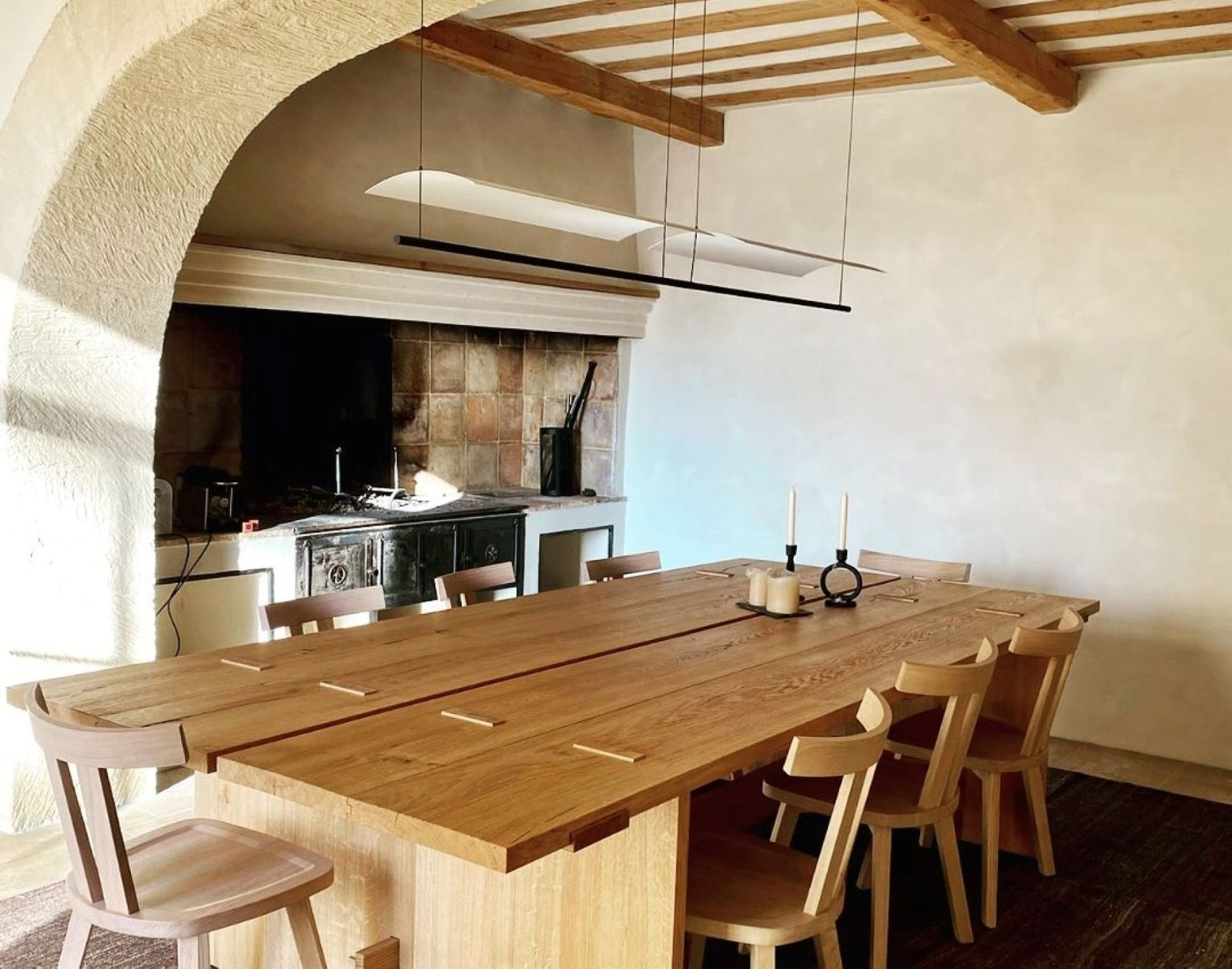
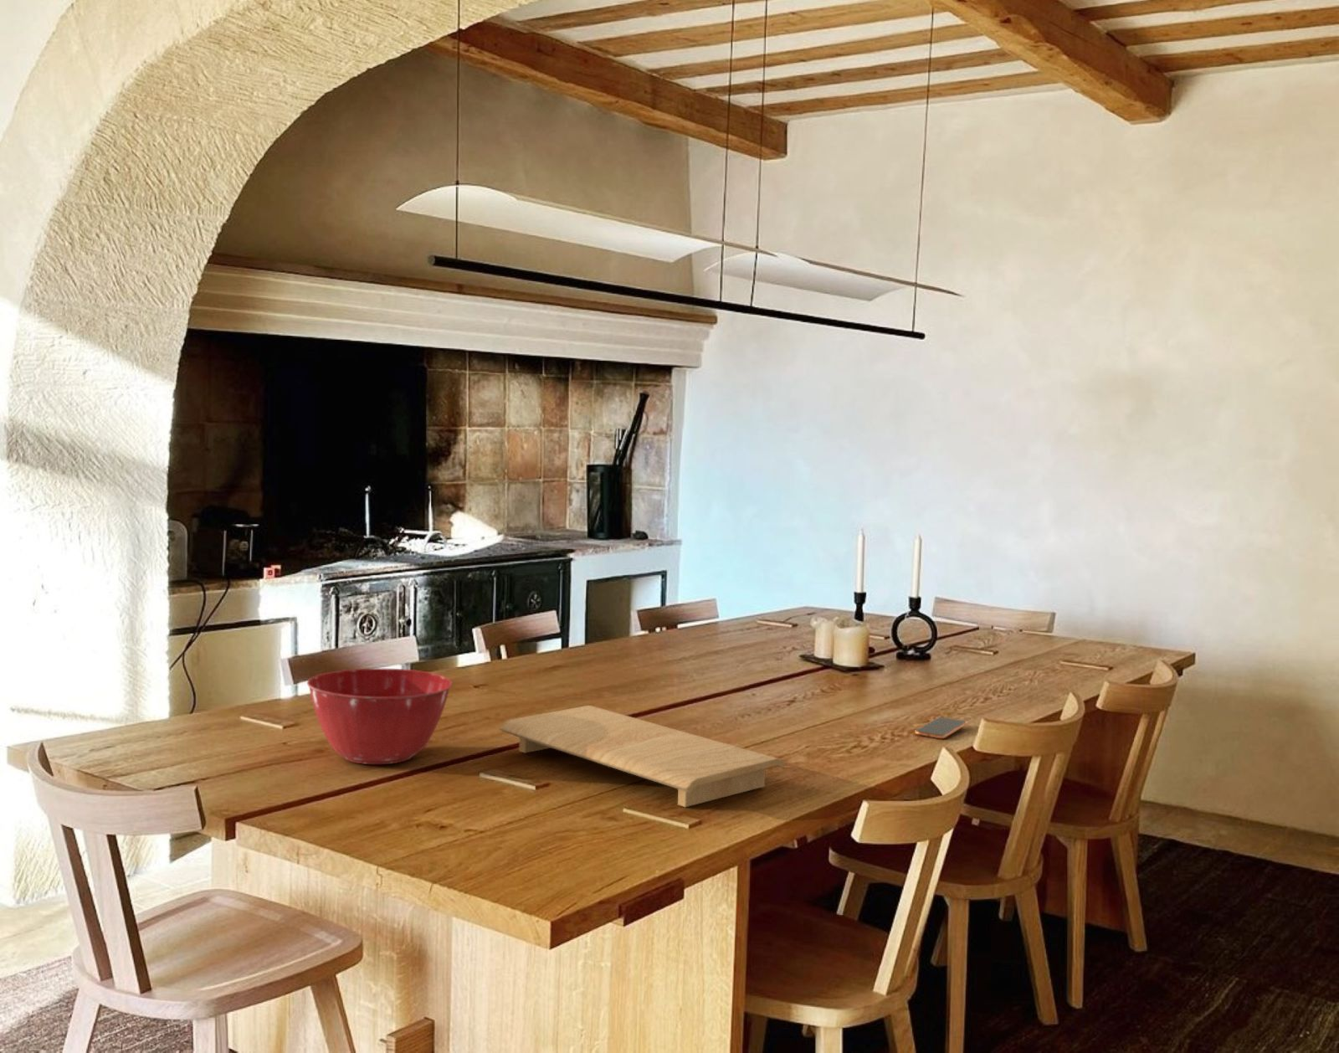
+ mixing bowl (380, 718)
+ smartphone (940, 727)
+ cutting board (637, 753)
